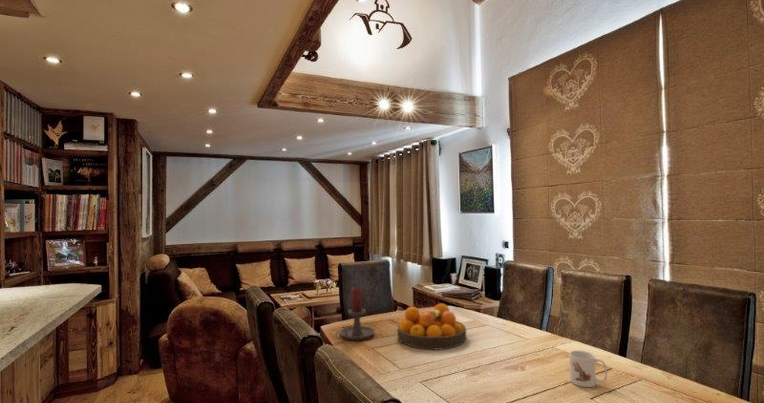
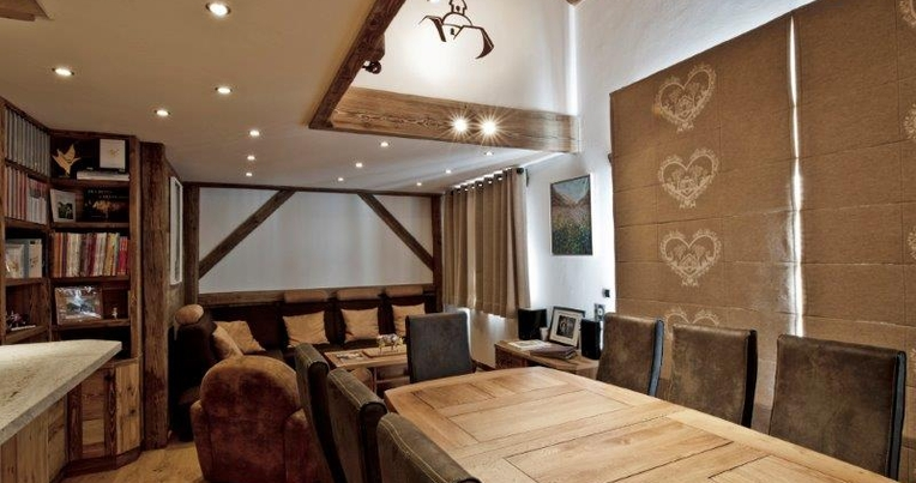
- mug (588, 369)
- candle holder (353, 312)
- fruit bowl (431, 322)
